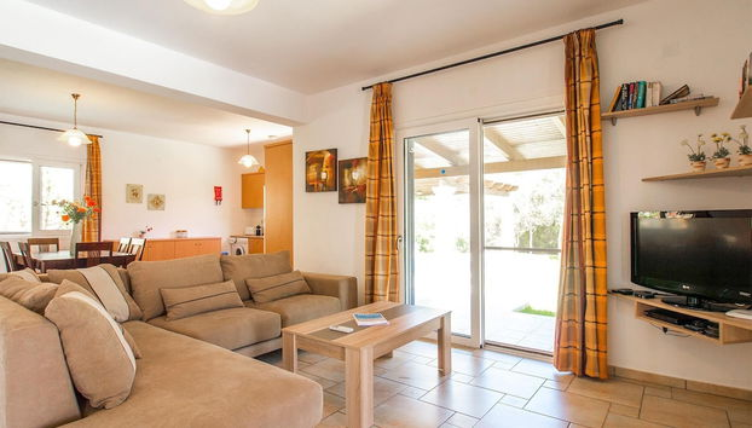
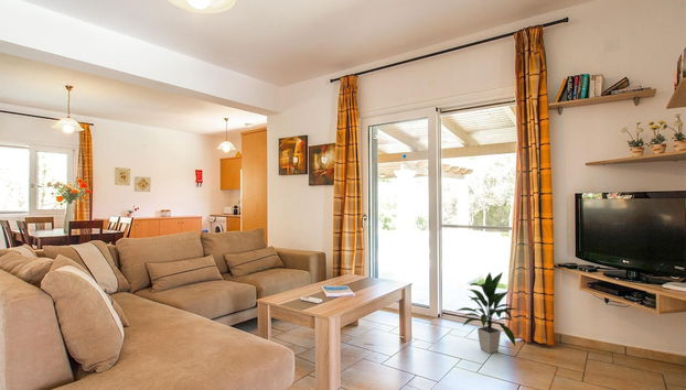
+ indoor plant (489, 312)
